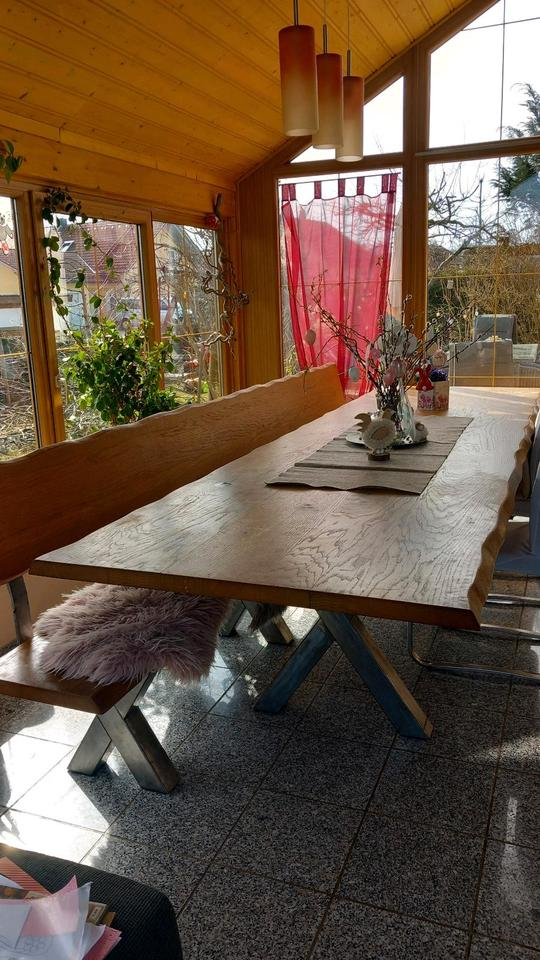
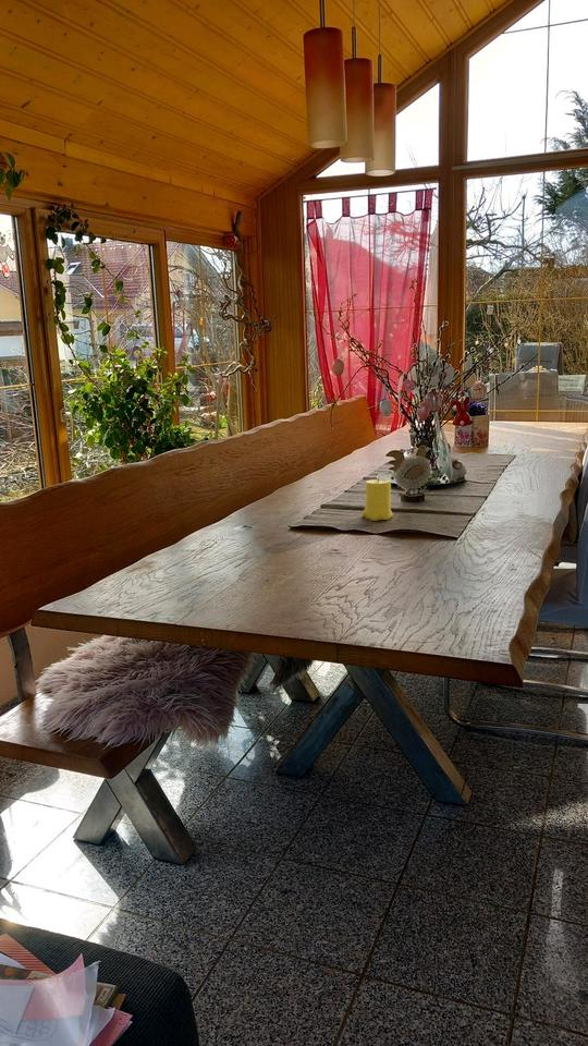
+ candle (379, 497)
